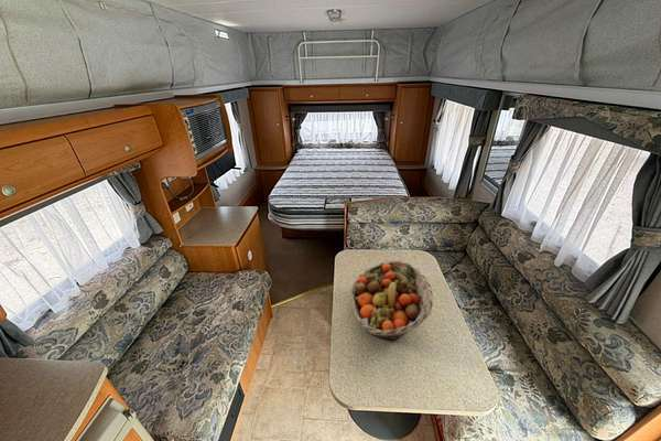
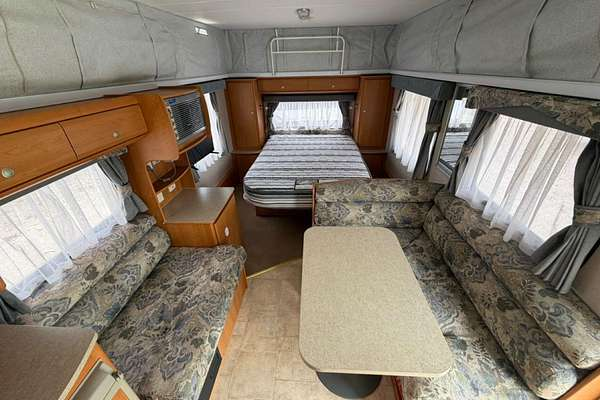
- fruit basket (389, 298)
